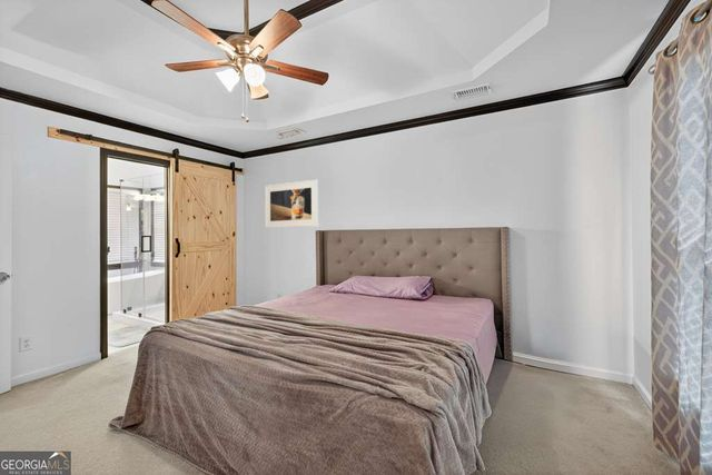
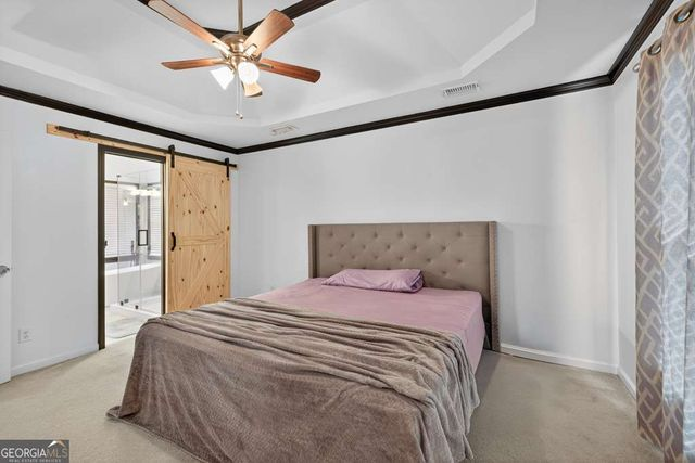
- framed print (290, 205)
